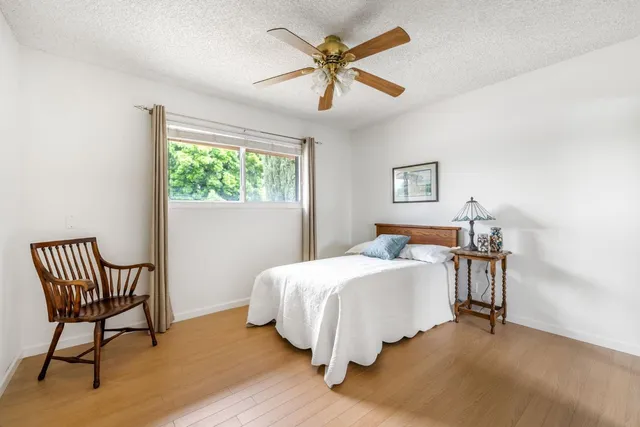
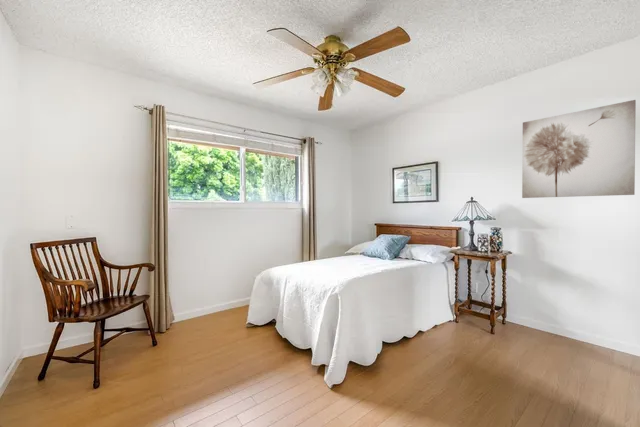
+ wall art (572, 154)
